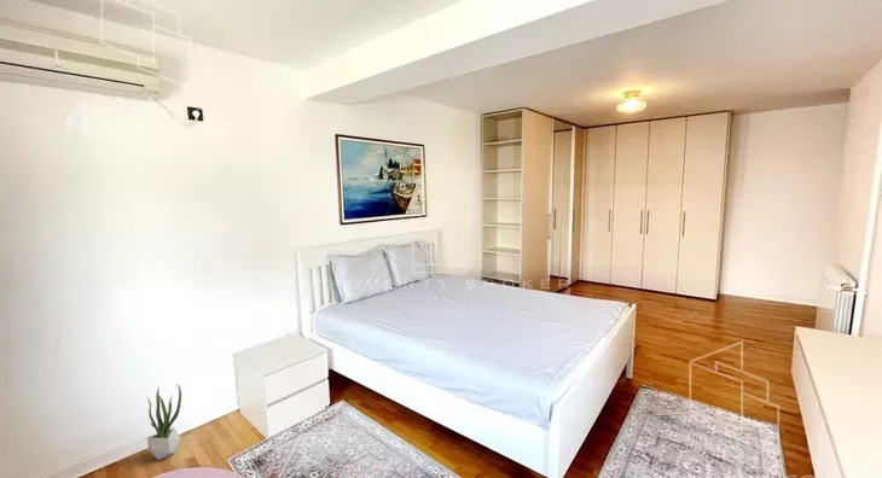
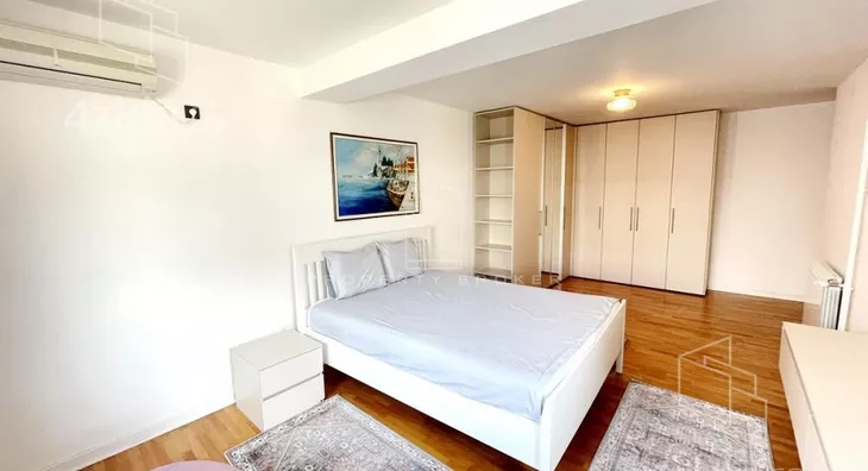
- potted plant (166, 421)
